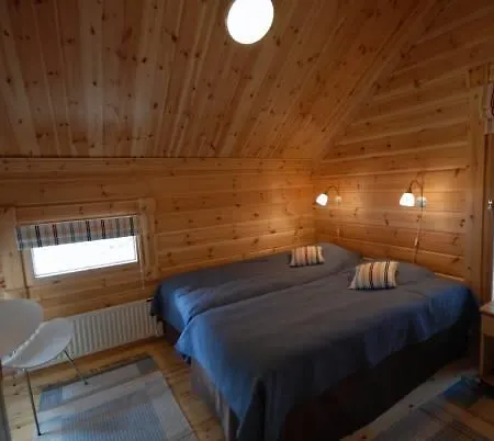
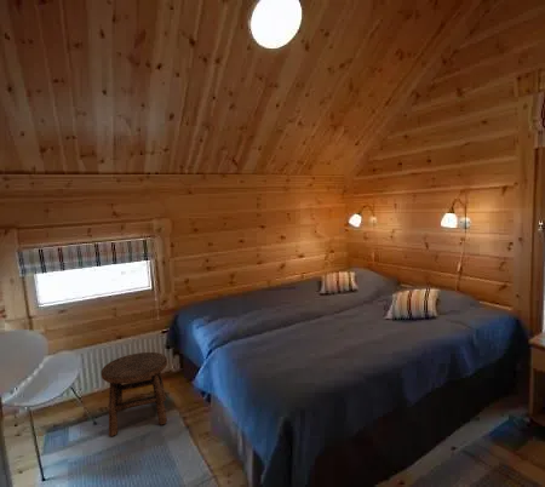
+ stool (137, 386)
